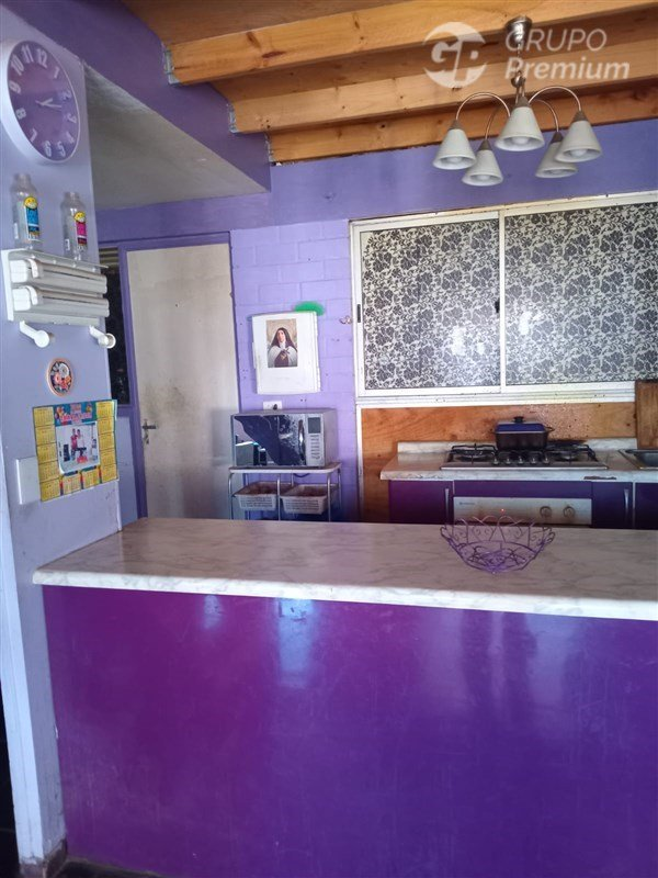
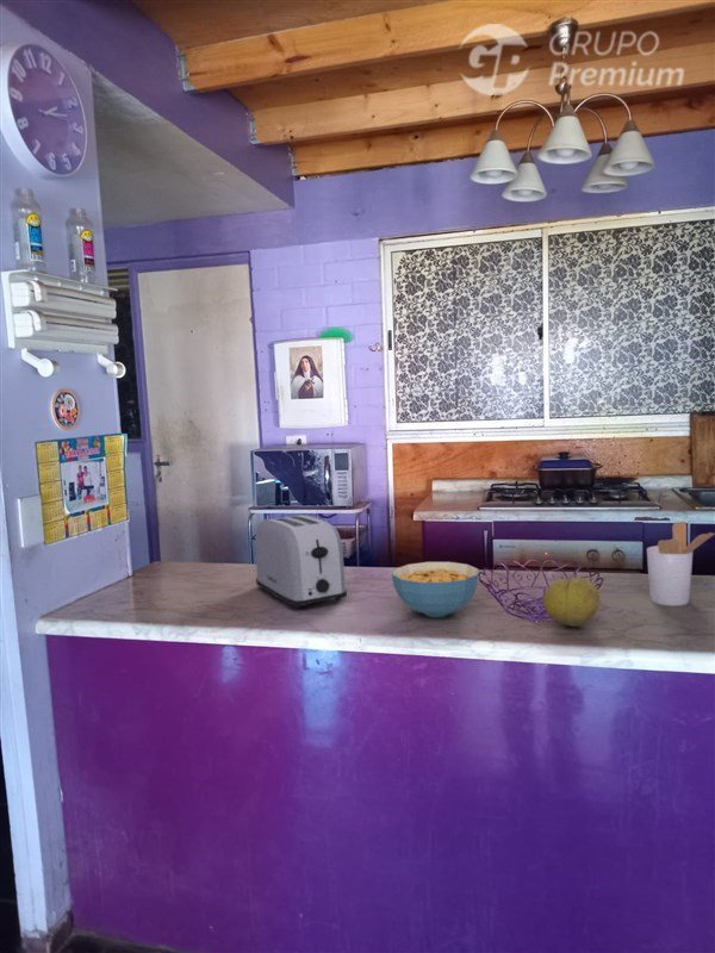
+ cereal bowl (435, 592)
+ toaster (298, 556)
+ utensil holder (680, 563)
+ fruit (572, 602)
